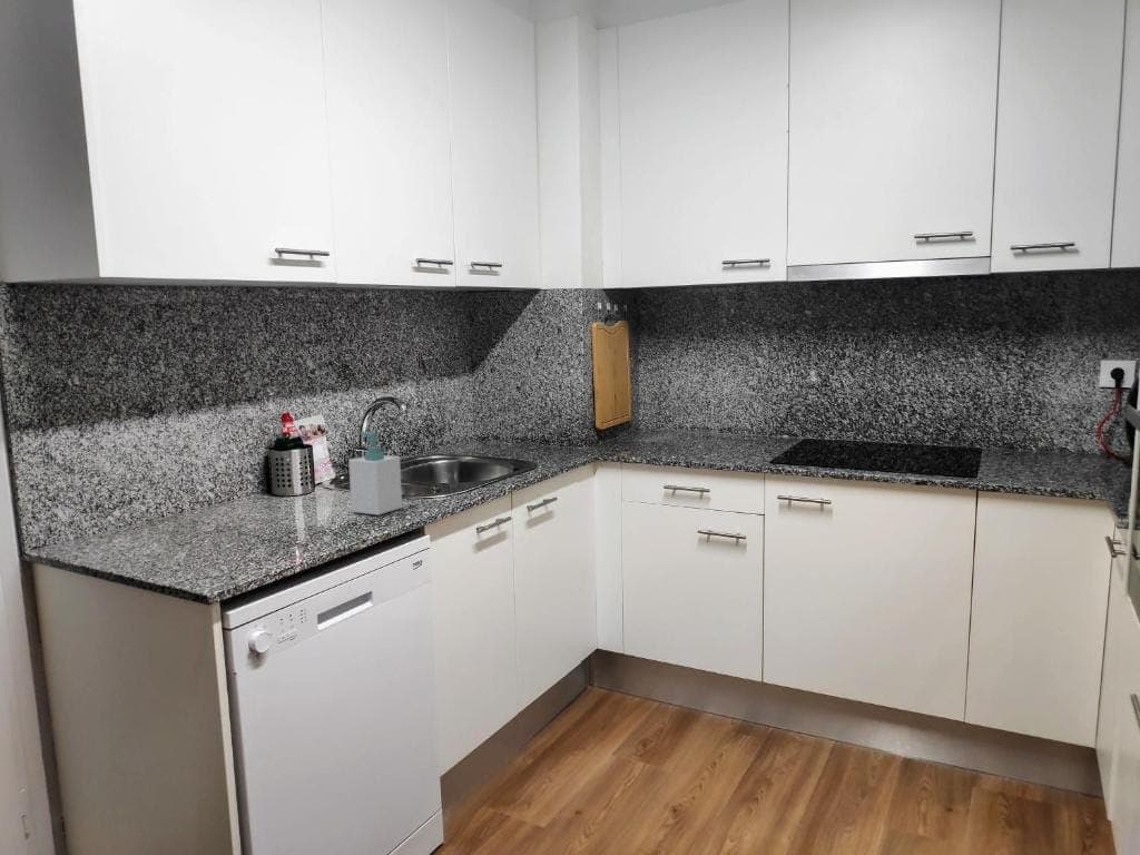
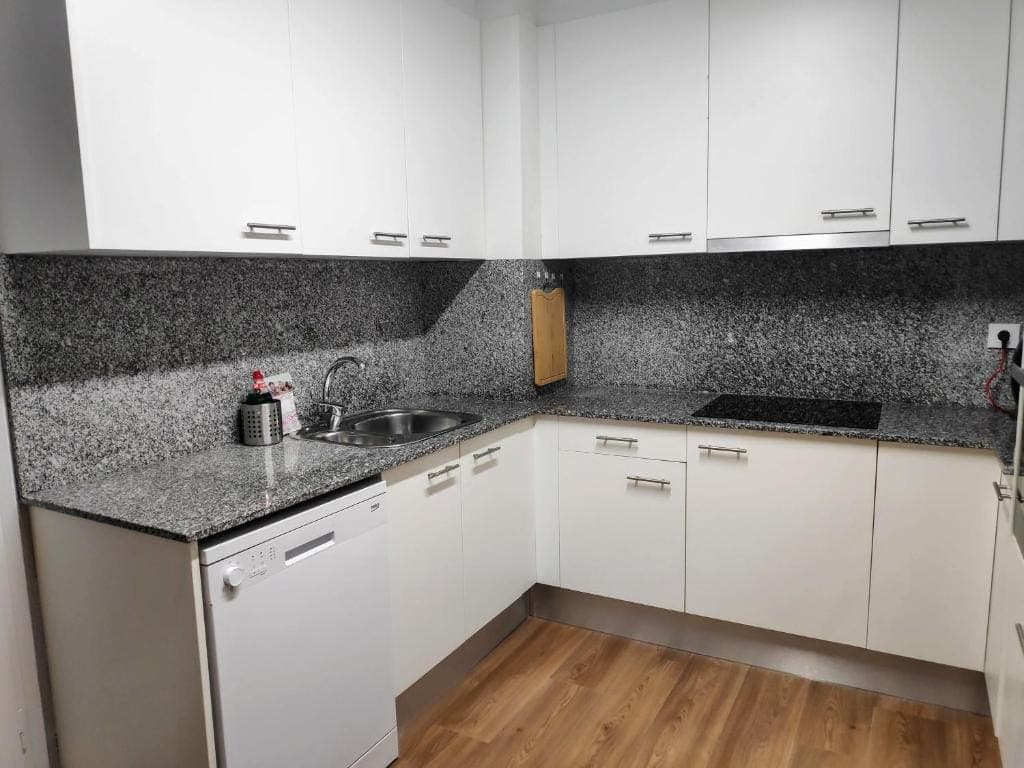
- soap bottle (374, 471)
